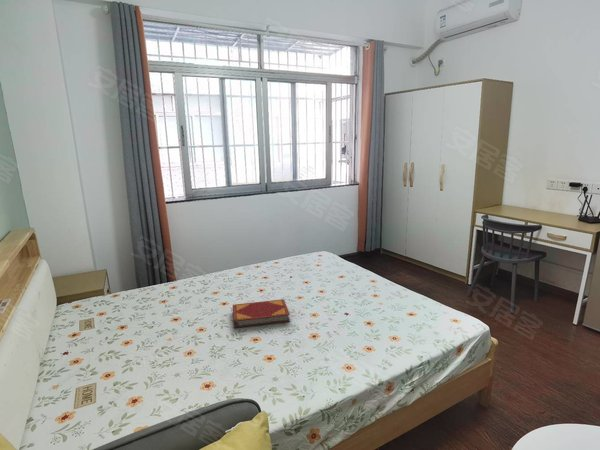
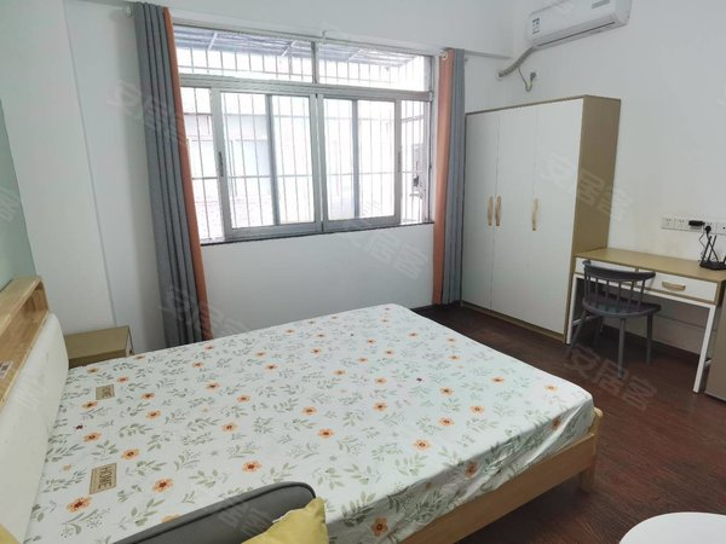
- hardback book (260, 312)
